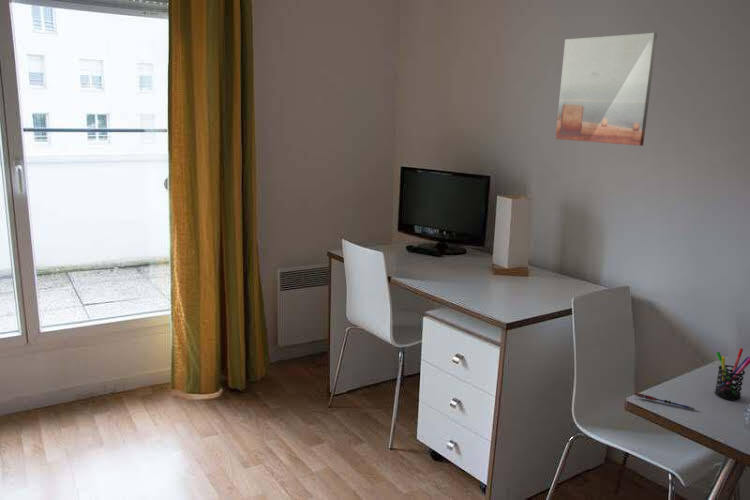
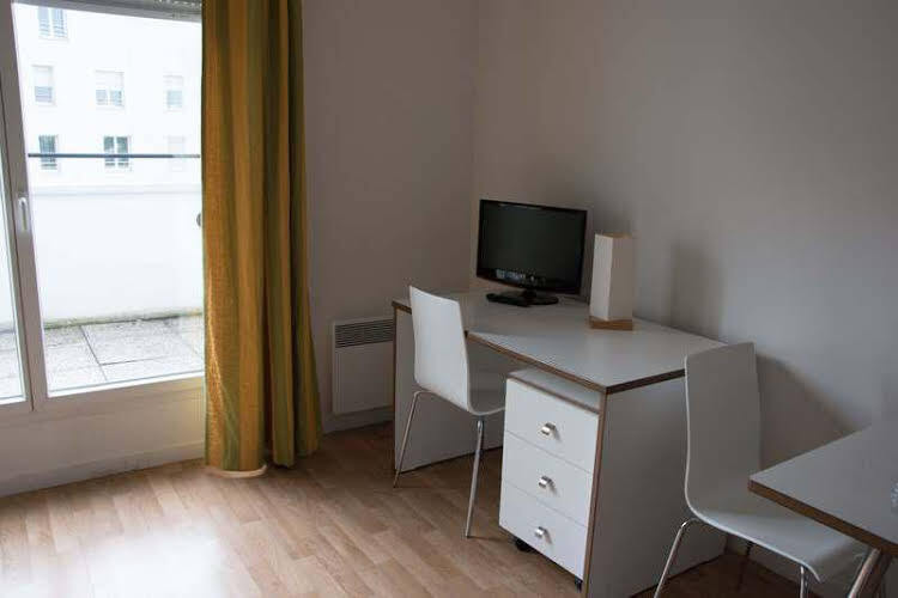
- wall art (602, 90)
- pen (663, 400)
- pen holder (728, 372)
